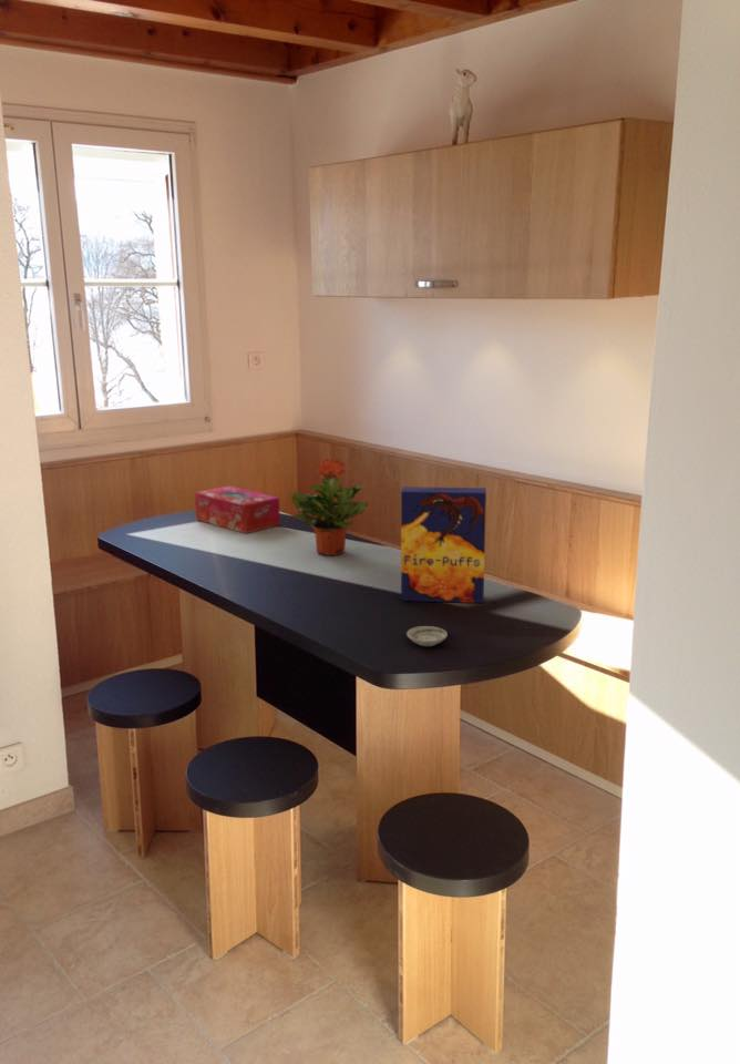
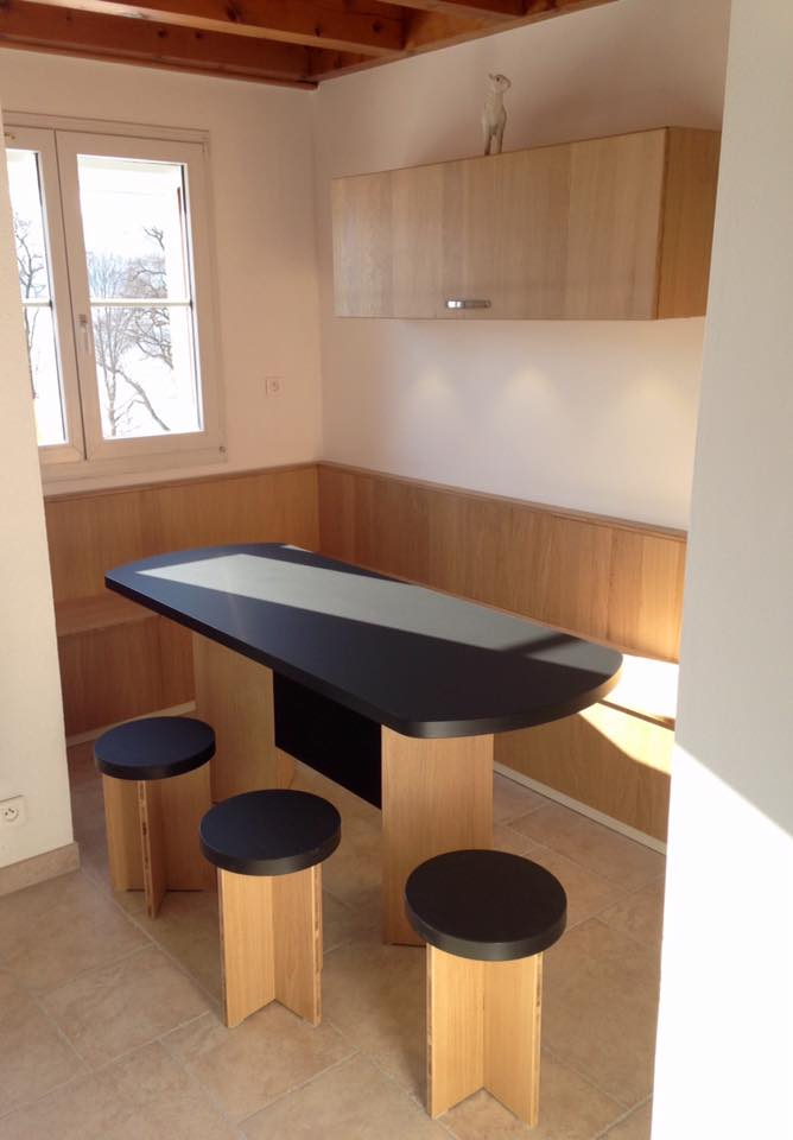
- cereal box (443, 544)
- saucer (426, 637)
- potted plant (331, 505)
- tissue box (236, 508)
